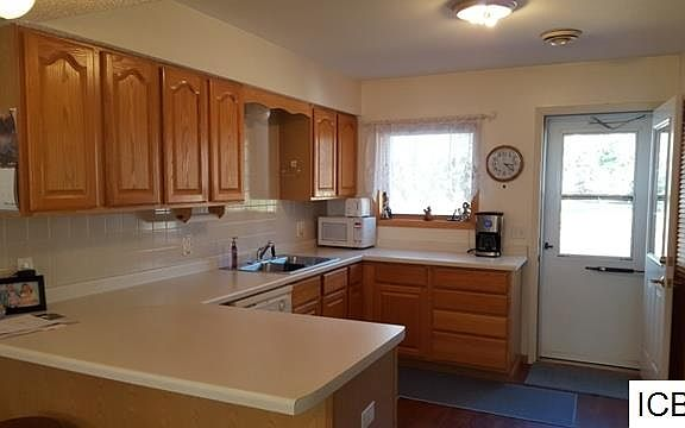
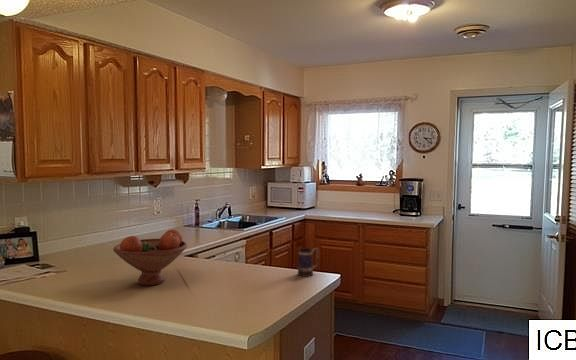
+ fruit bowl (151, 256)
+ mug (308, 261)
